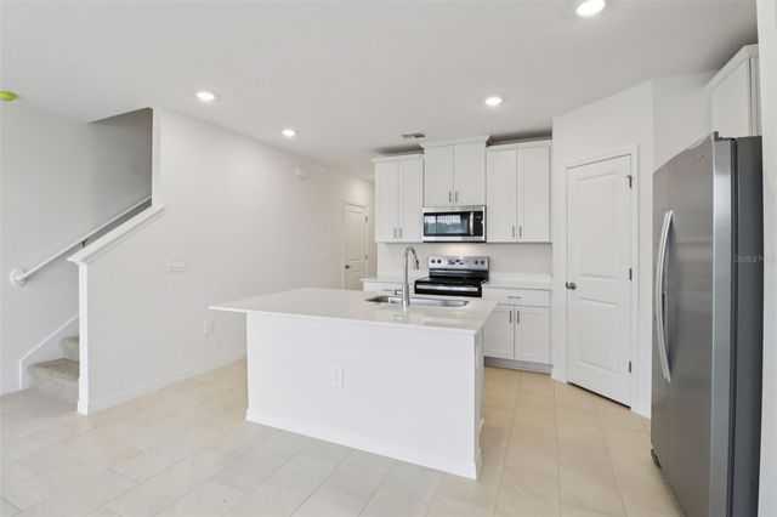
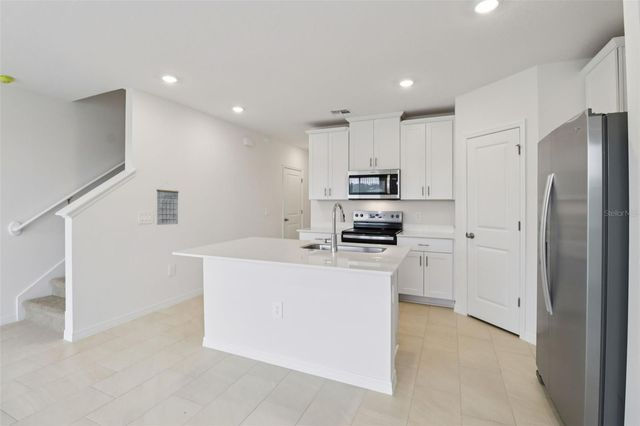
+ calendar (167, 203)
